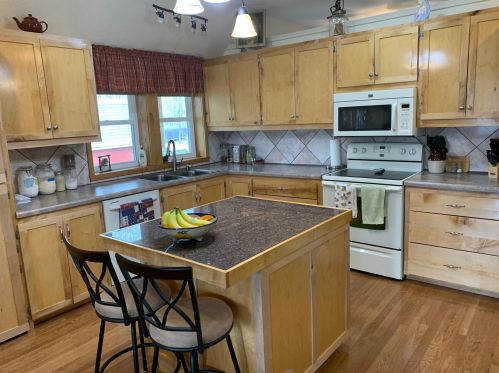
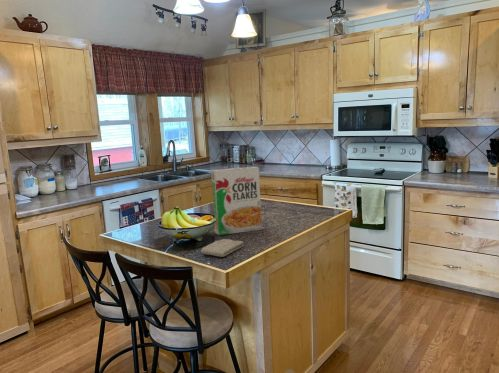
+ cereal box (236, 200)
+ washcloth (223, 247)
